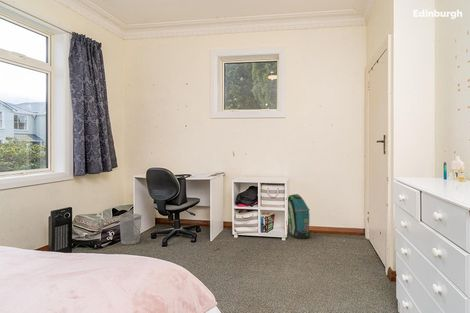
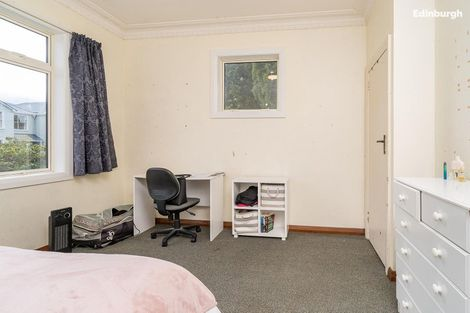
- backpack (297, 214)
- wastebasket (130, 229)
